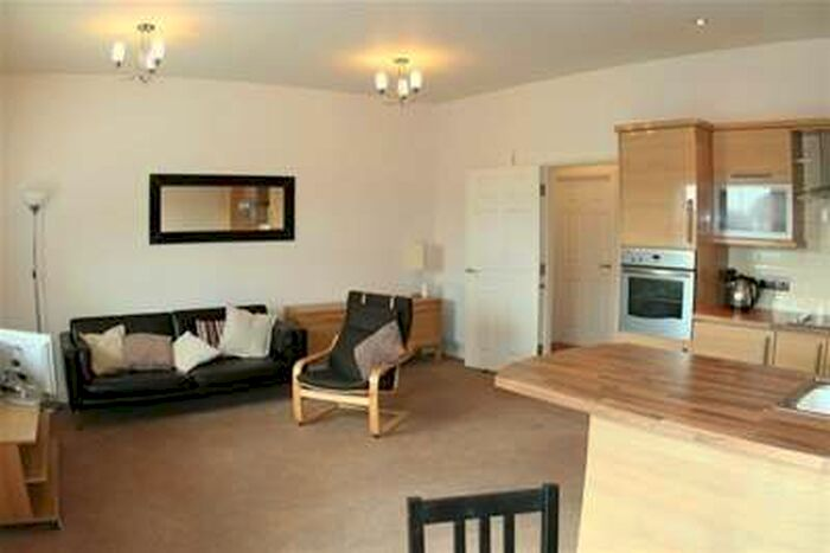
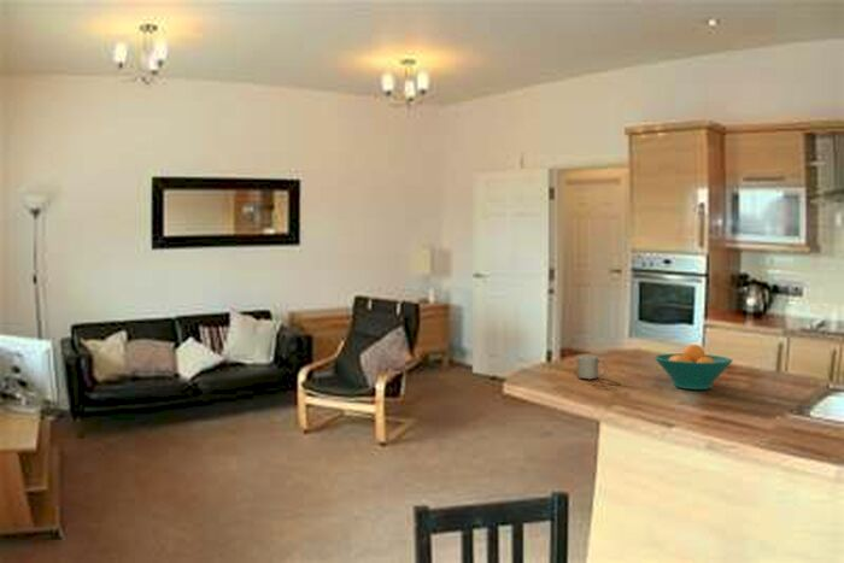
+ mug (592, 366)
+ fruit bowl (692, 365)
